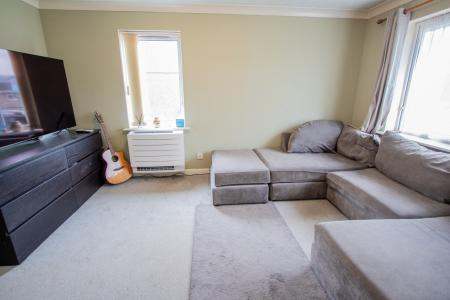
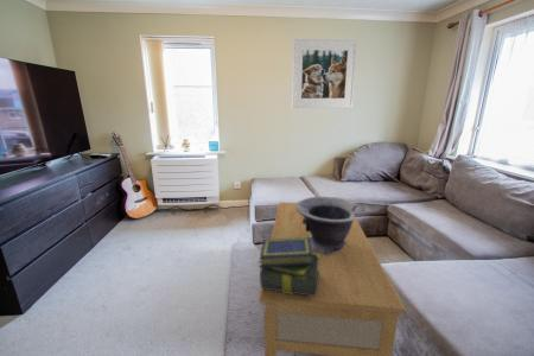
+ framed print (324, 75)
+ stack of books (288, 262)
+ coffee table (318, 263)
+ decorative bowl (326, 224)
